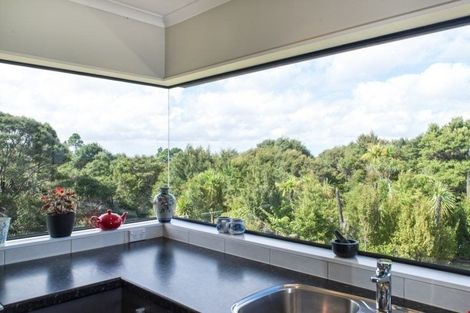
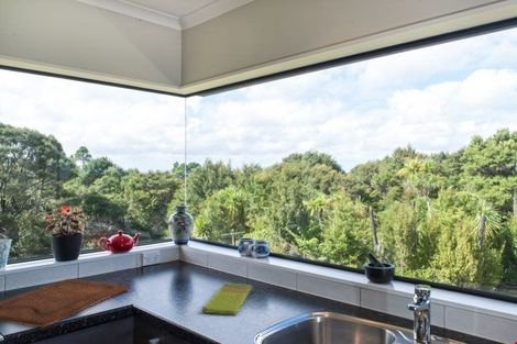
+ dish towel (229, 297)
+ cutting board (57, 299)
